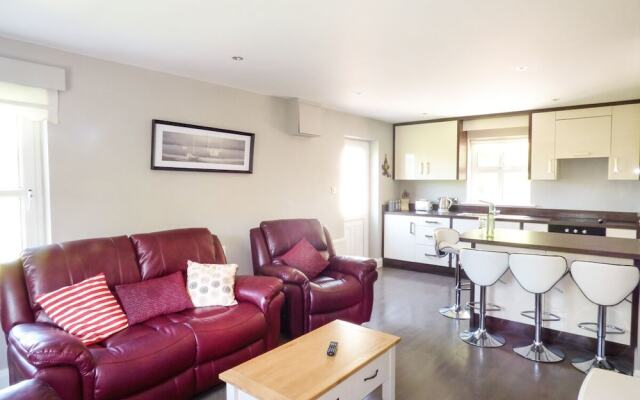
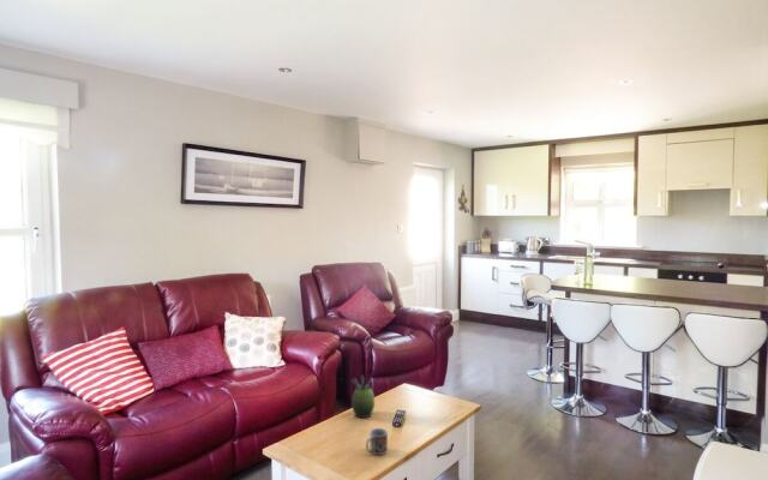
+ succulent plant (362, 396)
+ cup (376, 442)
